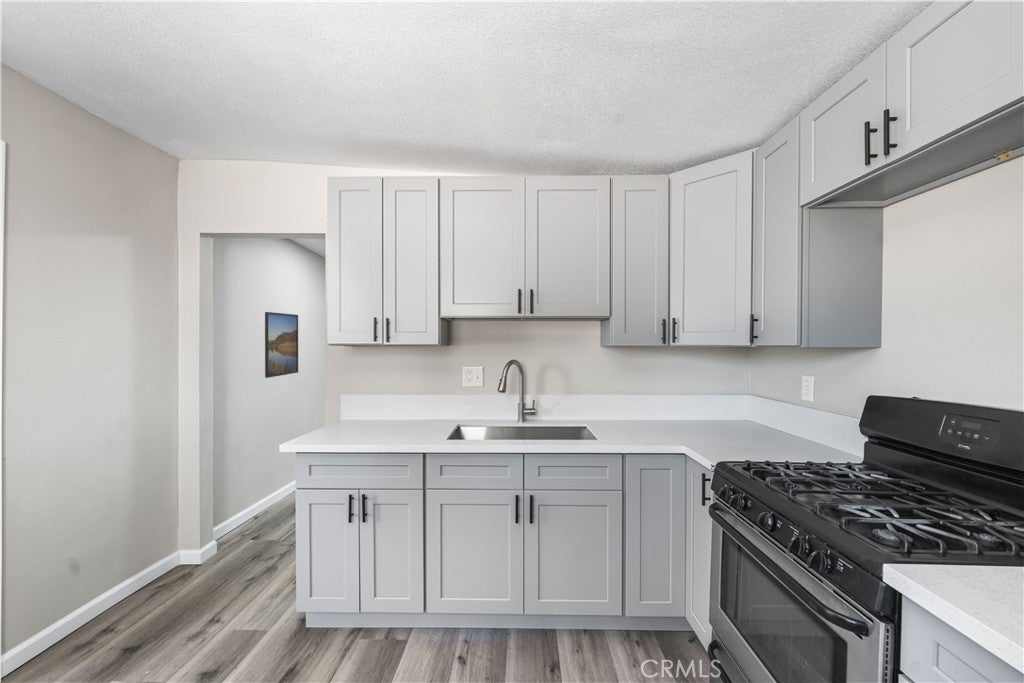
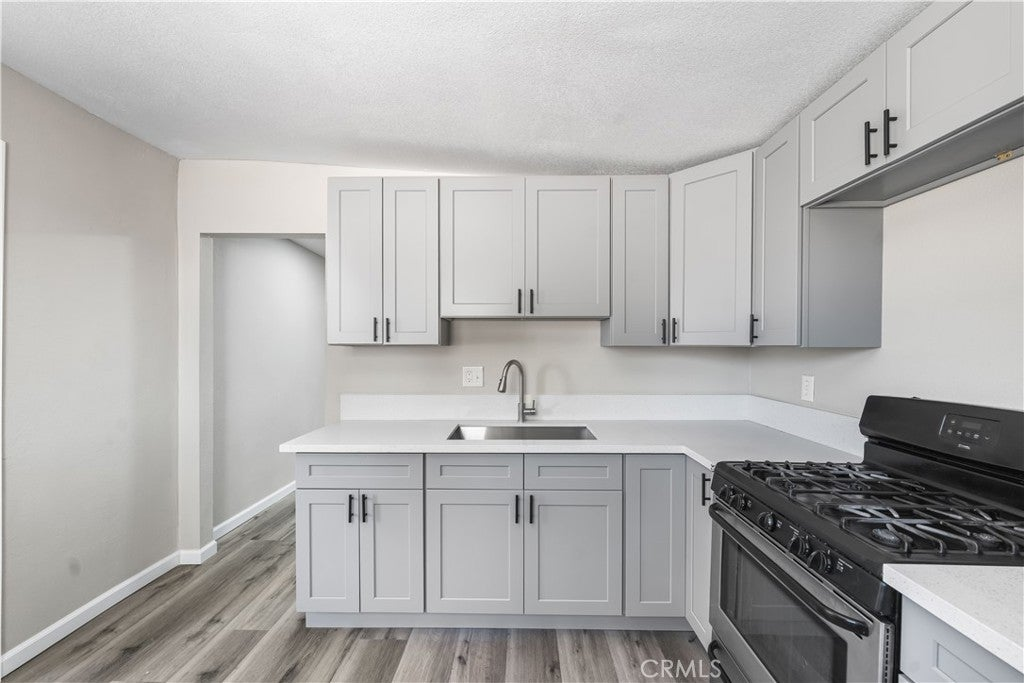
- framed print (282, 344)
